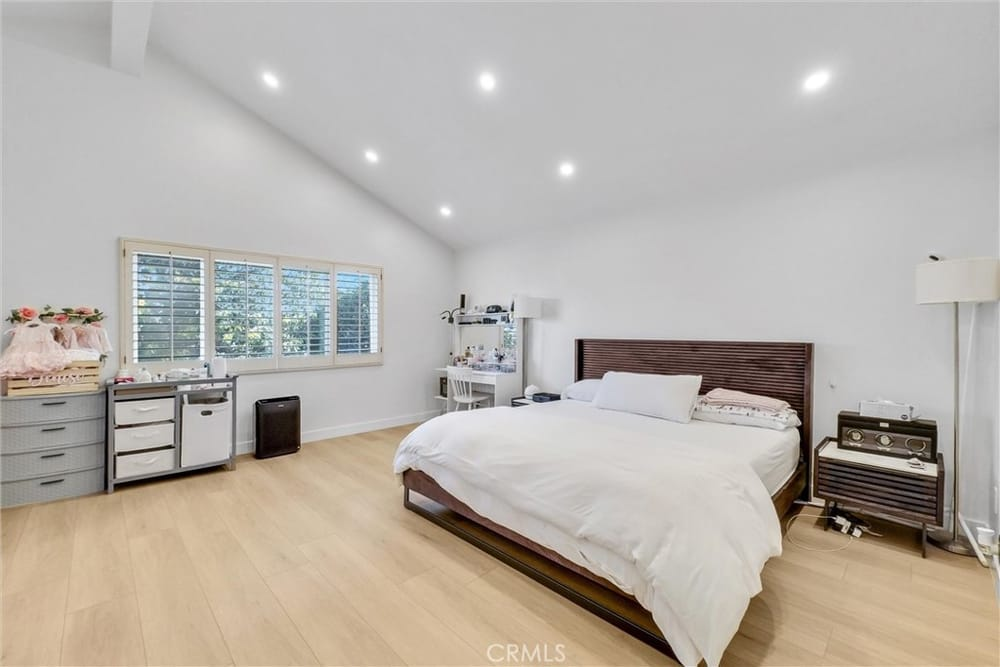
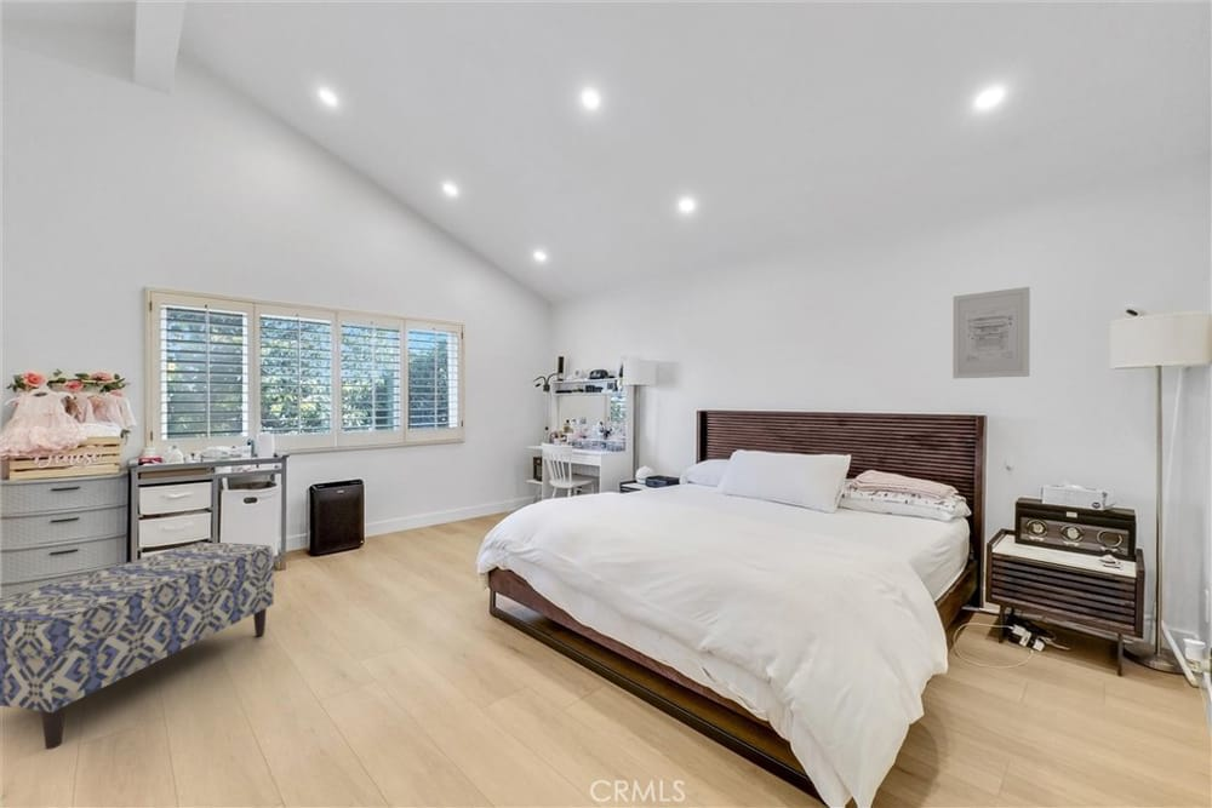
+ bench (142, 624)
+ wall art (989, 334)
